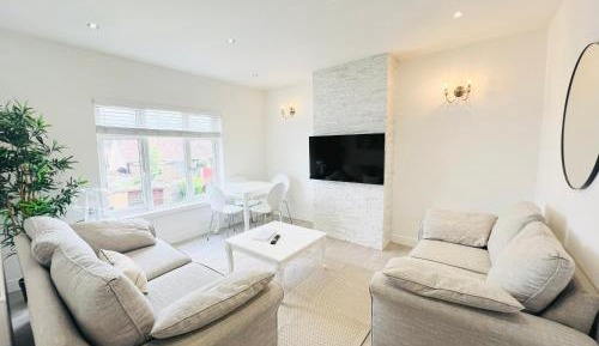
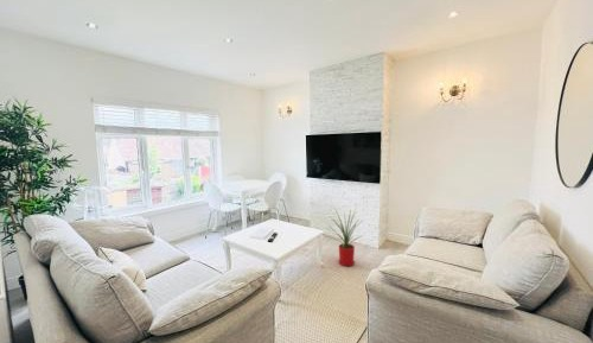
+ house plant (346, 235)
